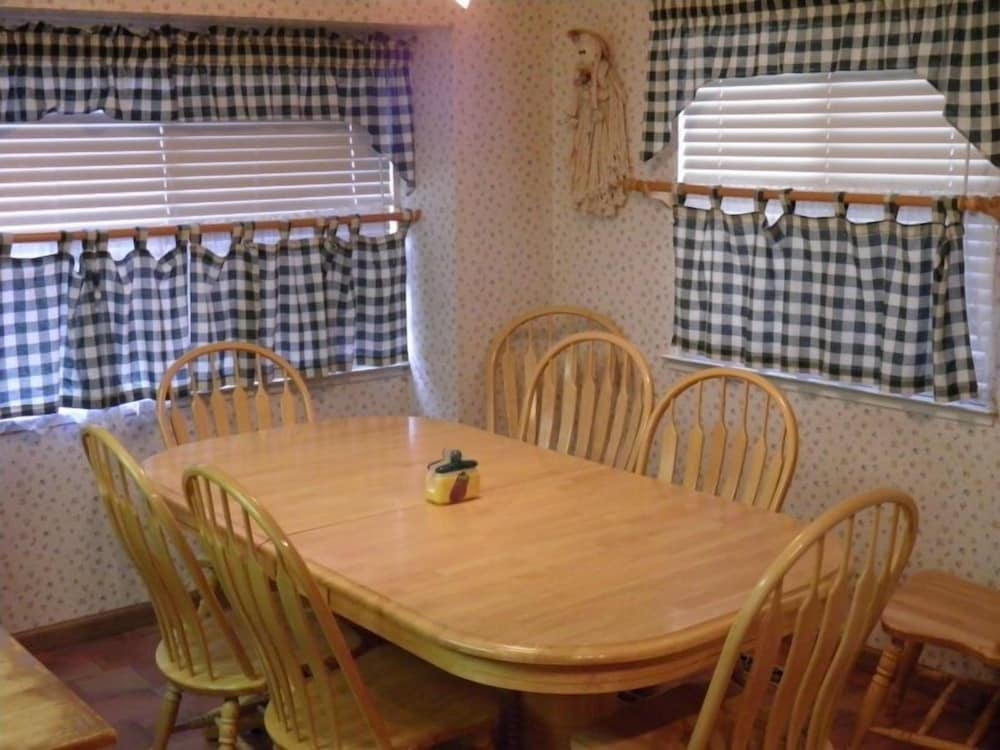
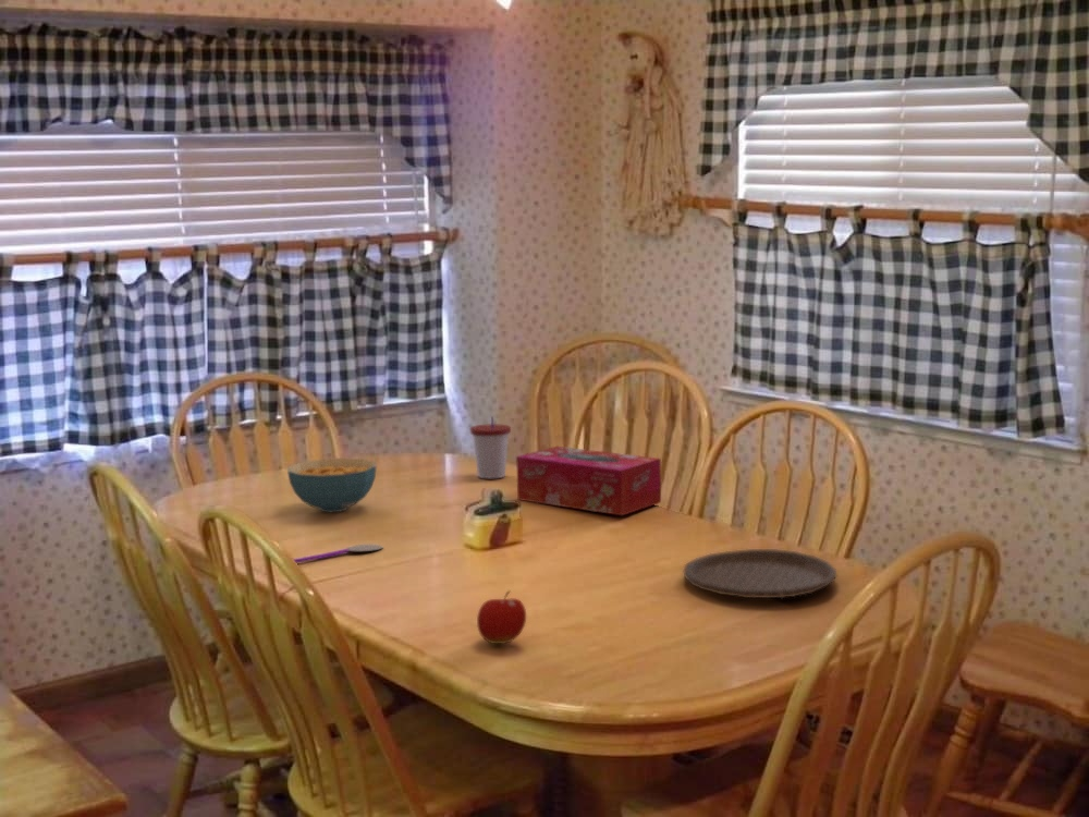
+ fruit (500, 618)
+ spoon (337, 552)
+ cereal bowl (332, 488)
+ cup (490, 446)
+ plate (759, 574)
+ tissue box (588, 479)
